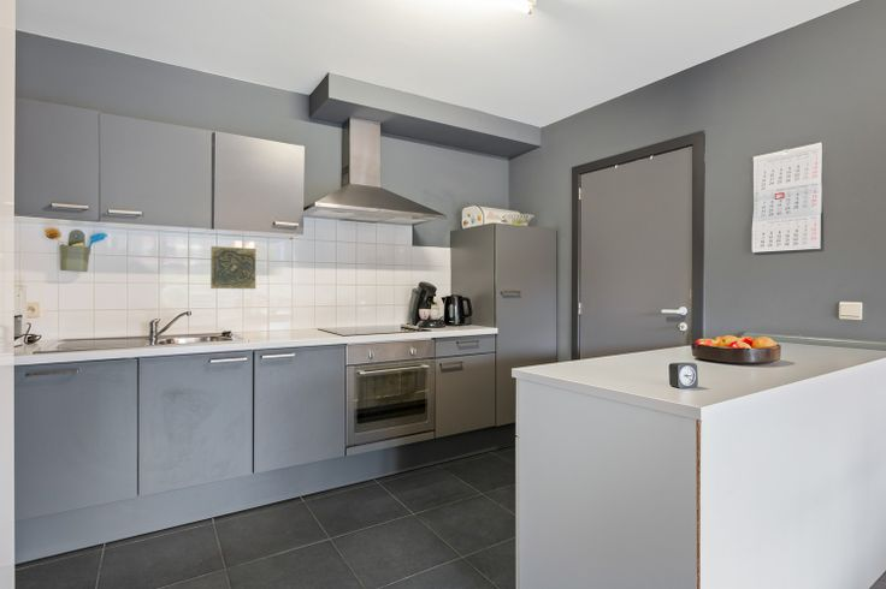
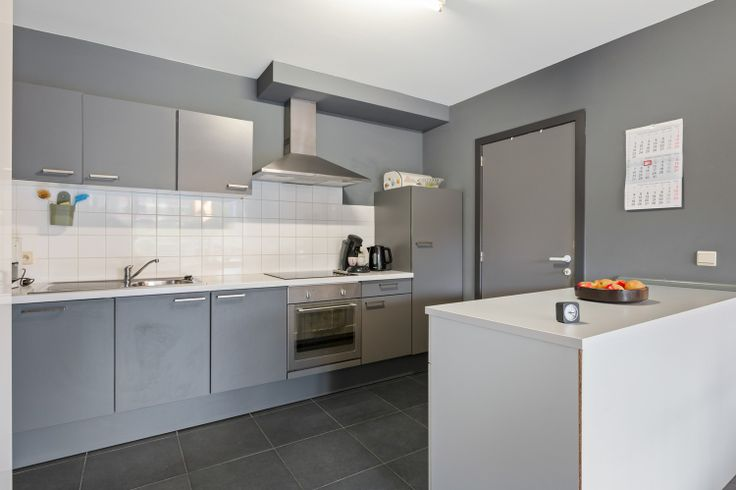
- decorative tile (234, 268)
